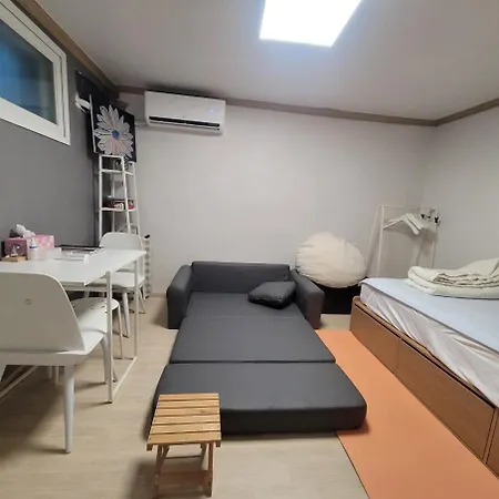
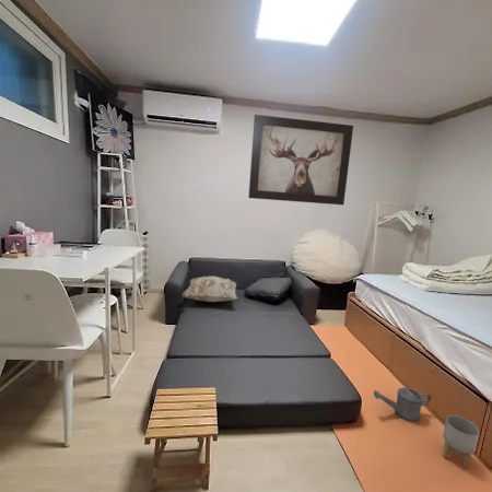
+ decorative pillow (212, 289)
+ watering can (401, 402)
+ wall art (301, 162)
+ planter (458, 441)
